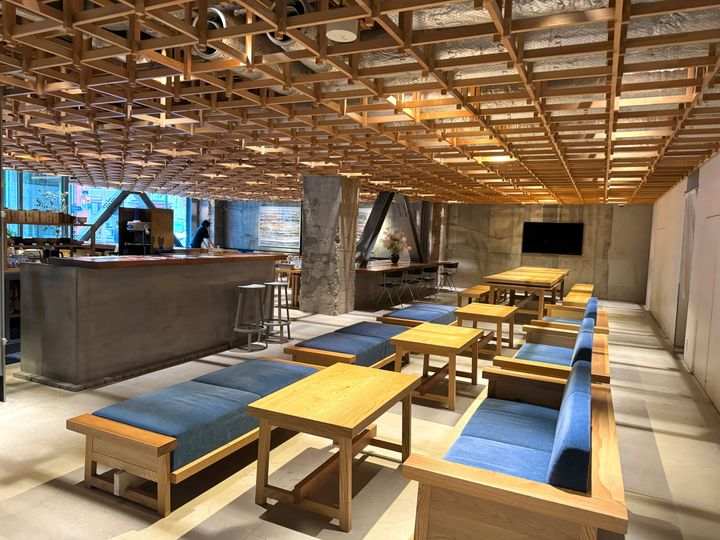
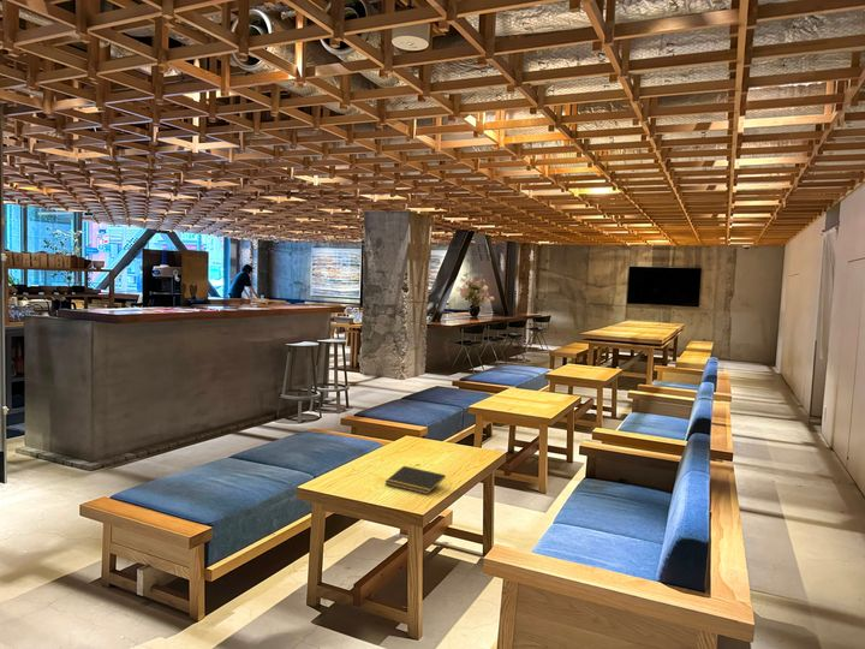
+ notepad (414, 480)
